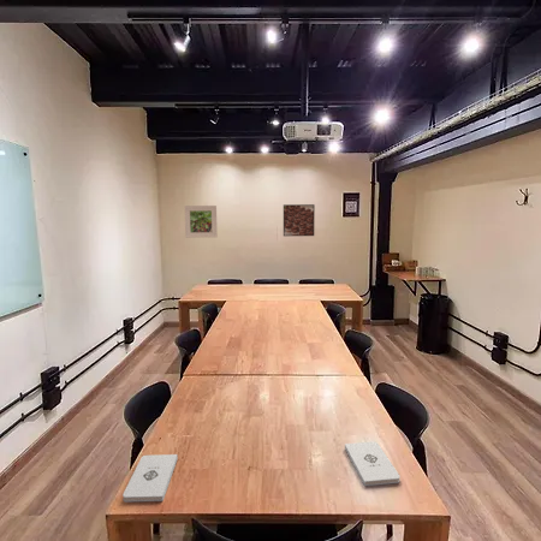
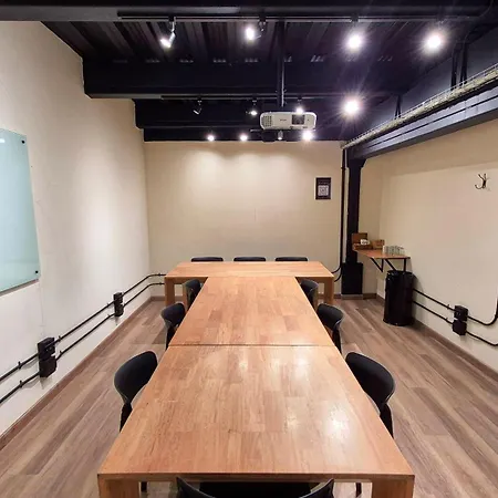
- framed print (298, 220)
- notepad (151, 476)
- notepad (370, 462)
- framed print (201, 221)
